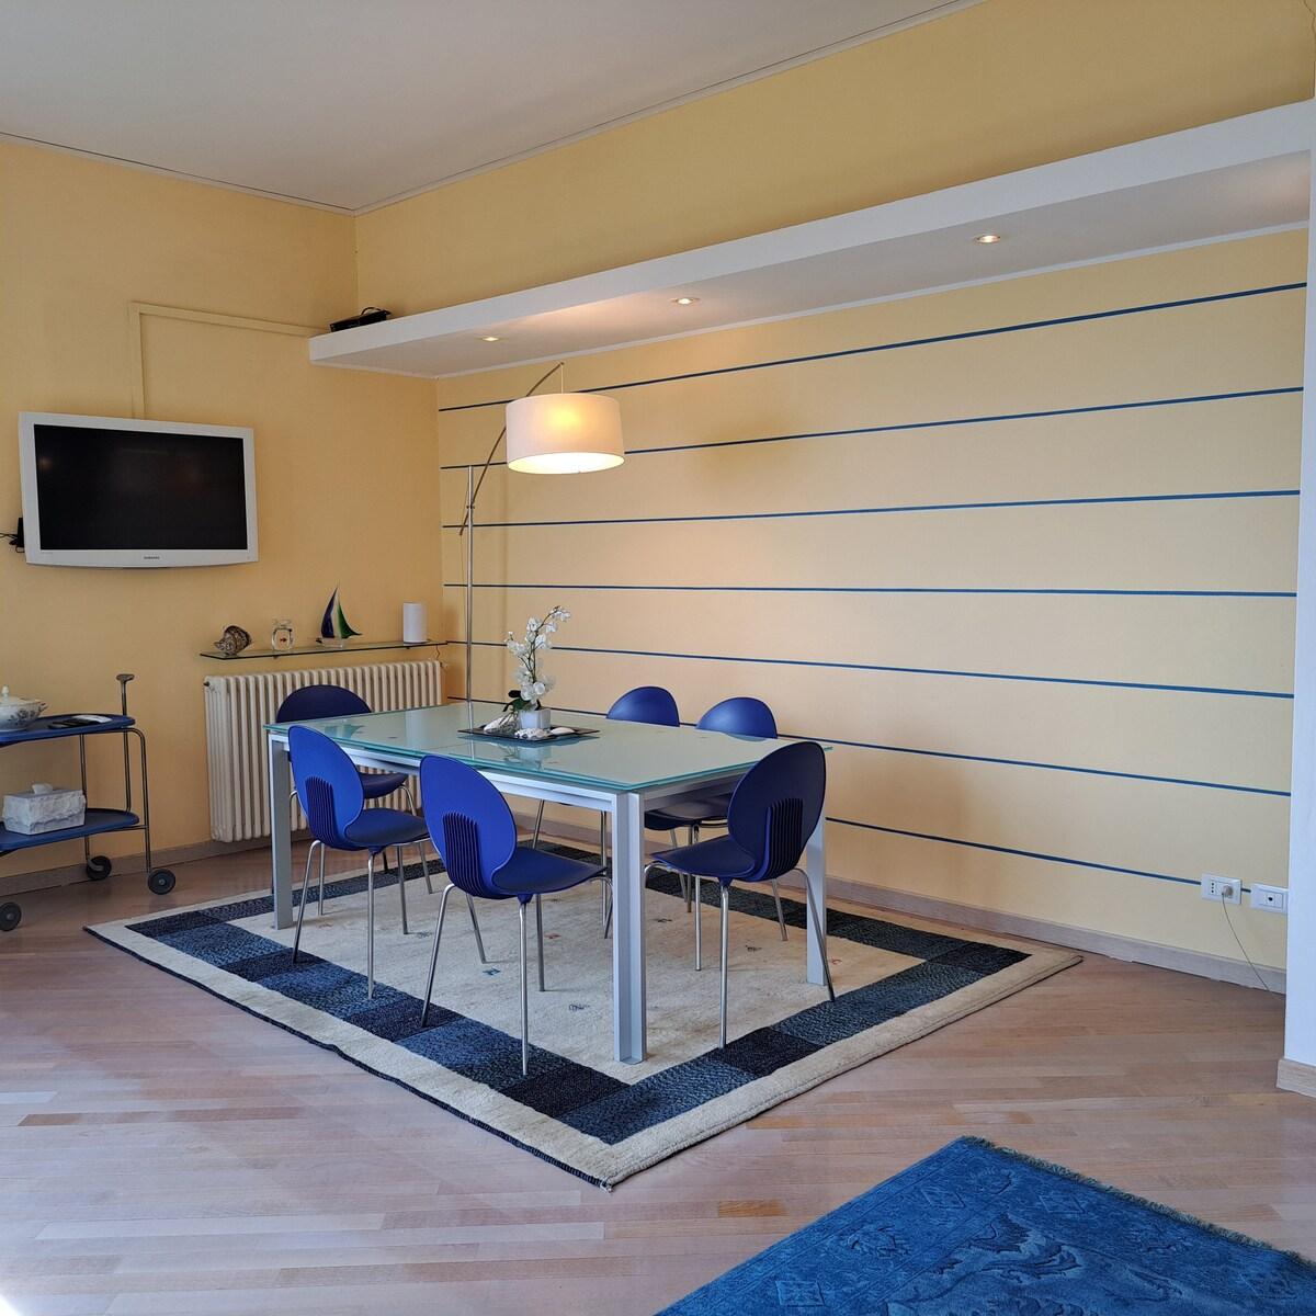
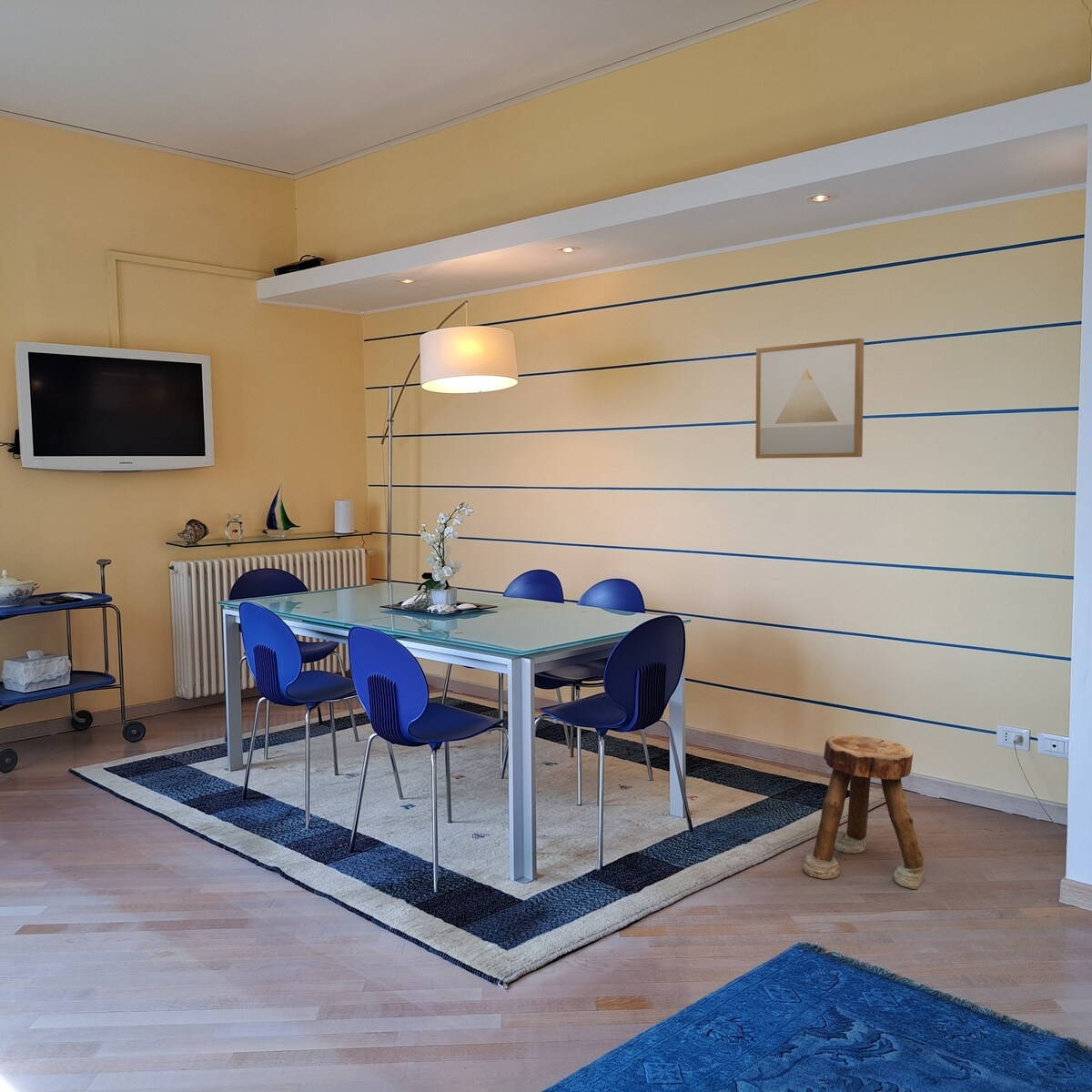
+ wall art (807, 400)
+ stool (868, 804)
